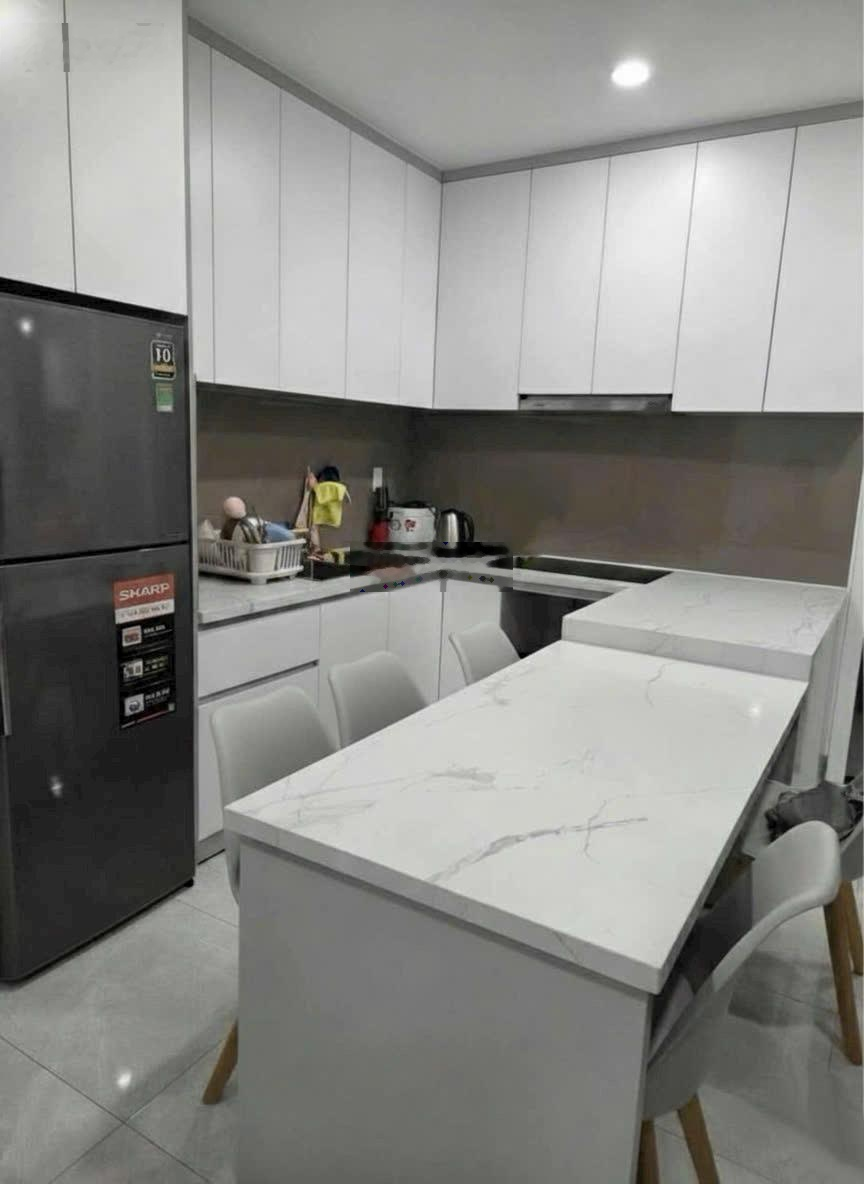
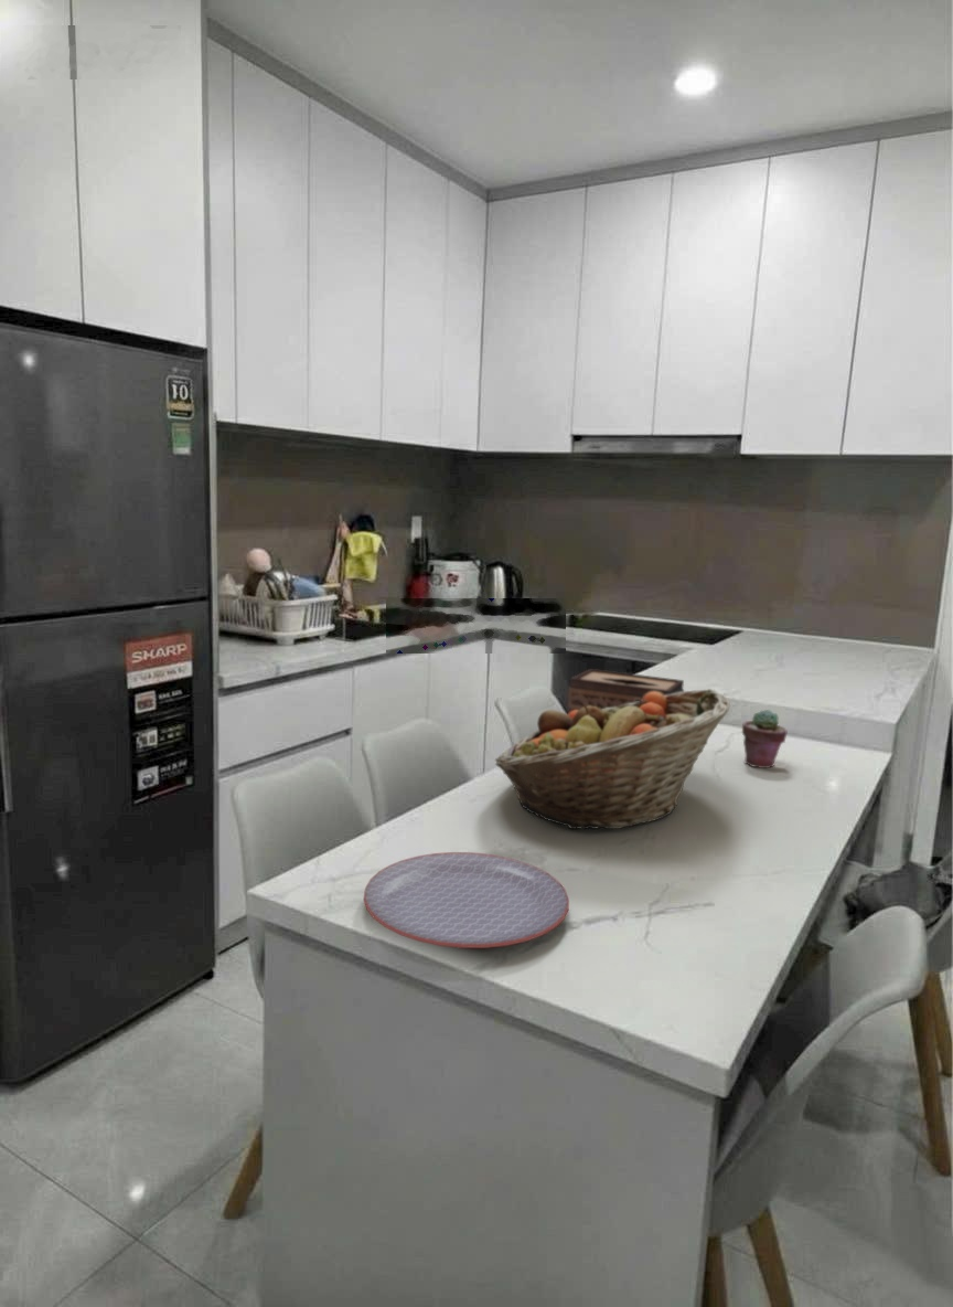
+ fruit basket (613, 746)
+ potted succulent (763, 736)
+ plate (465, 900)
+ tissue box (625, 698)
